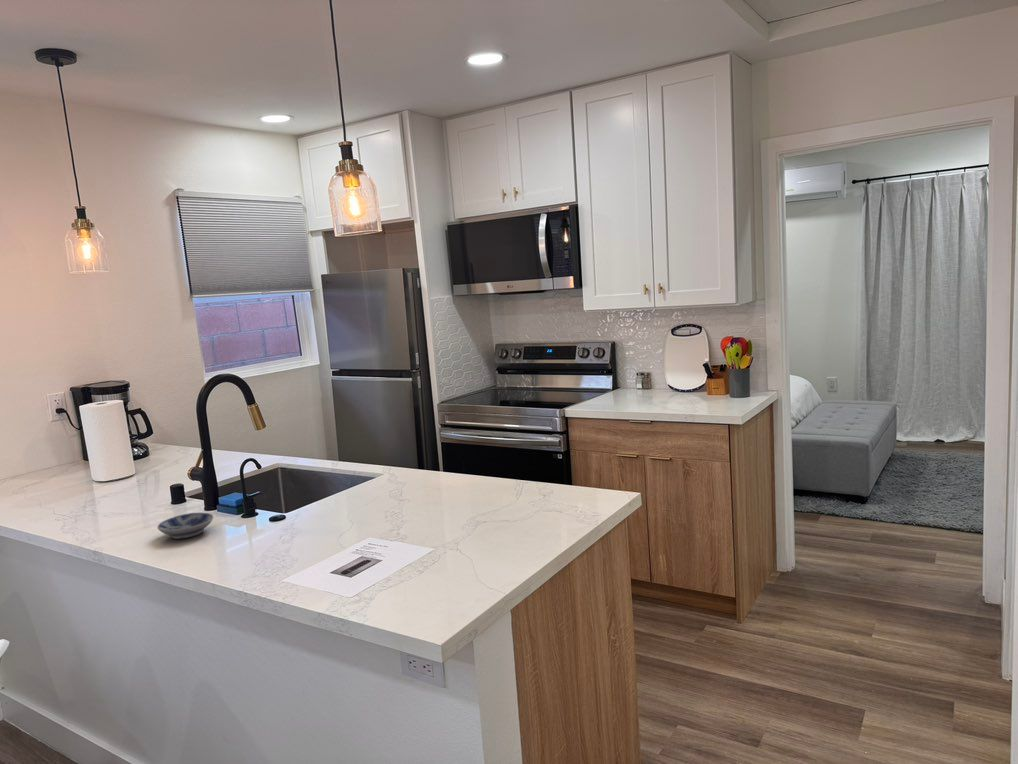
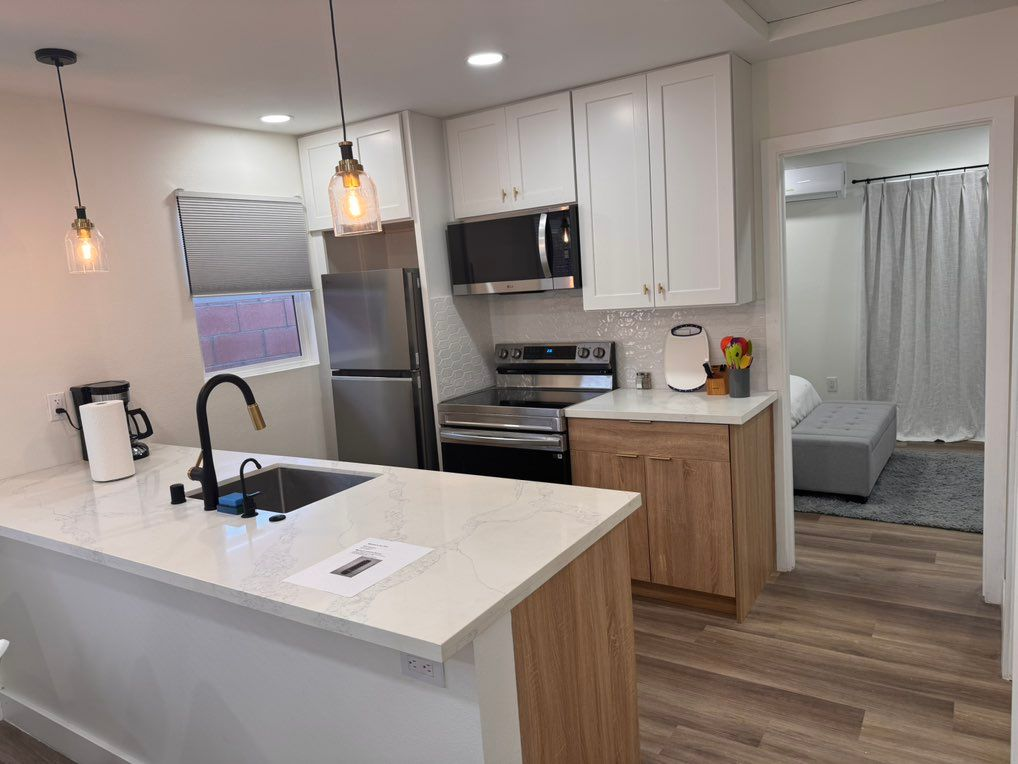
- bowl (186, 526)
